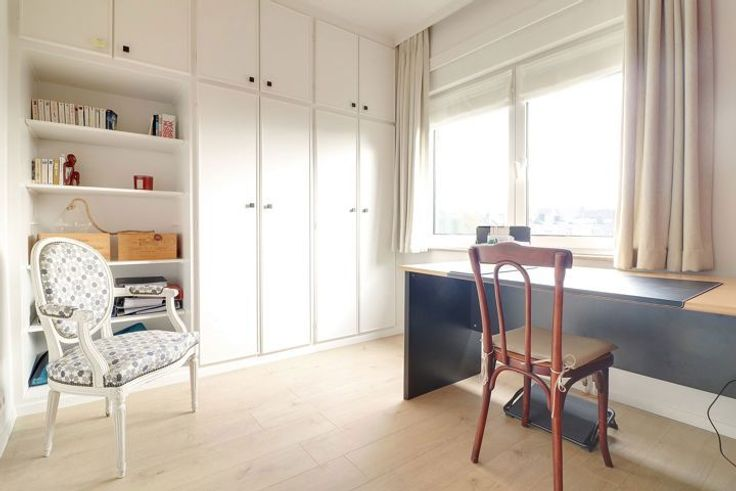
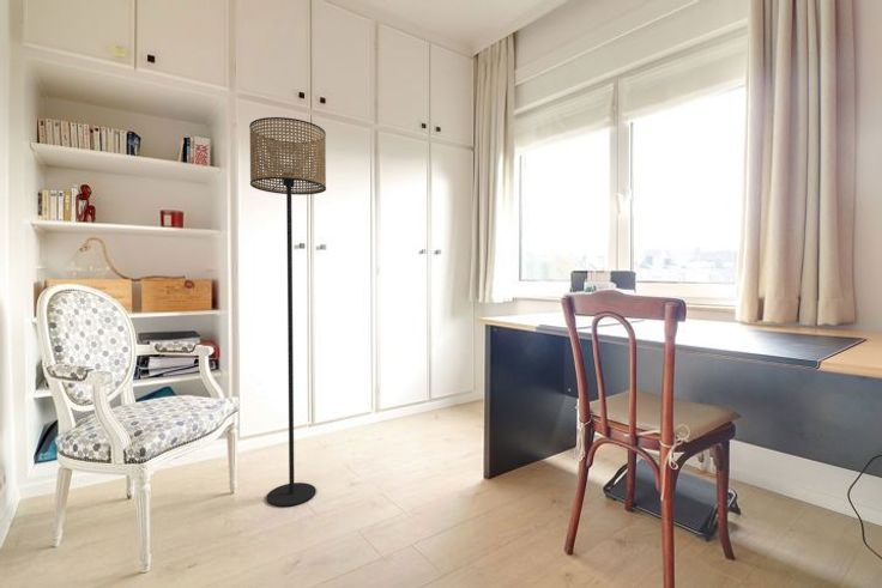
+ floor lamp (290, 314)
